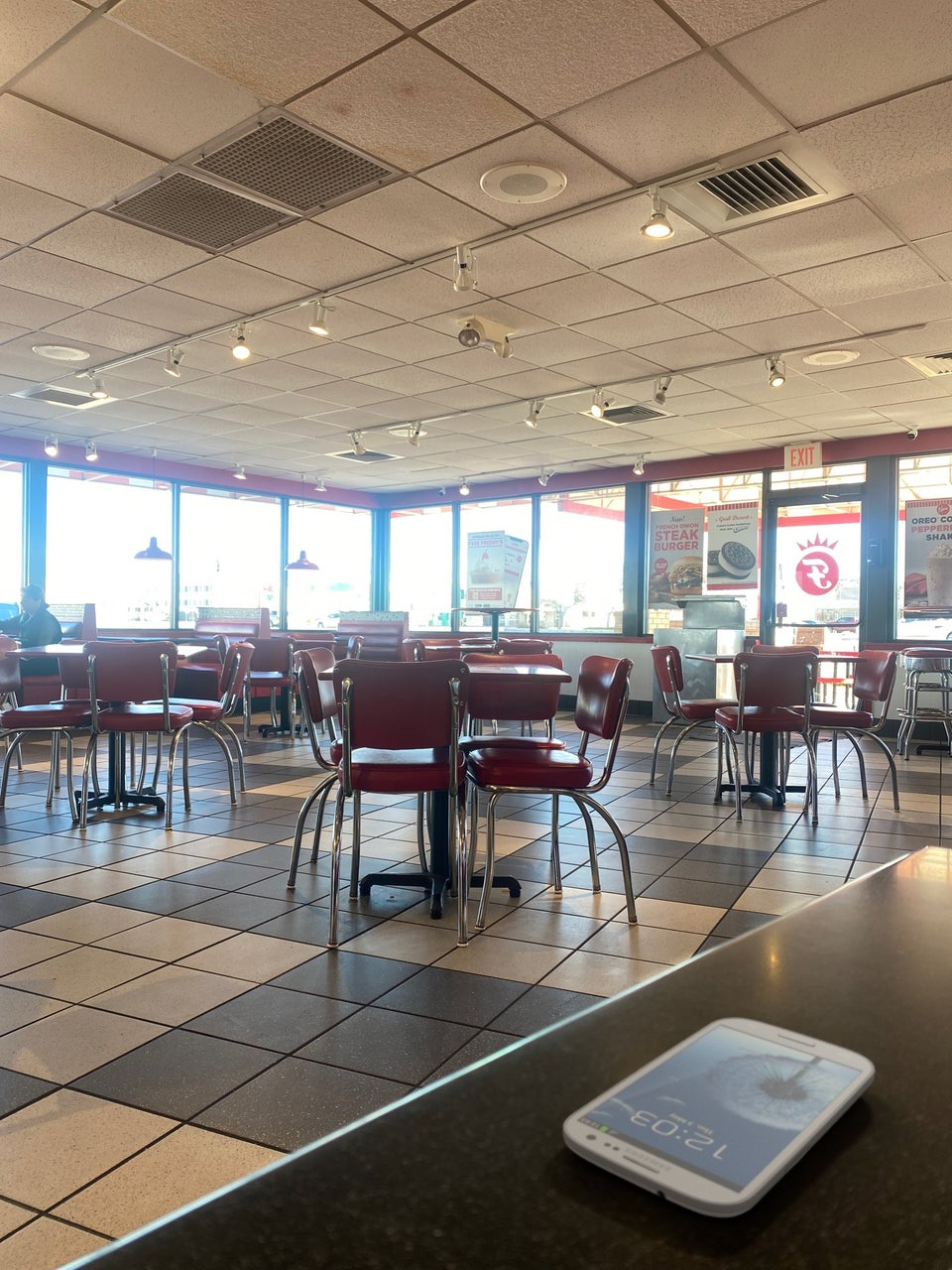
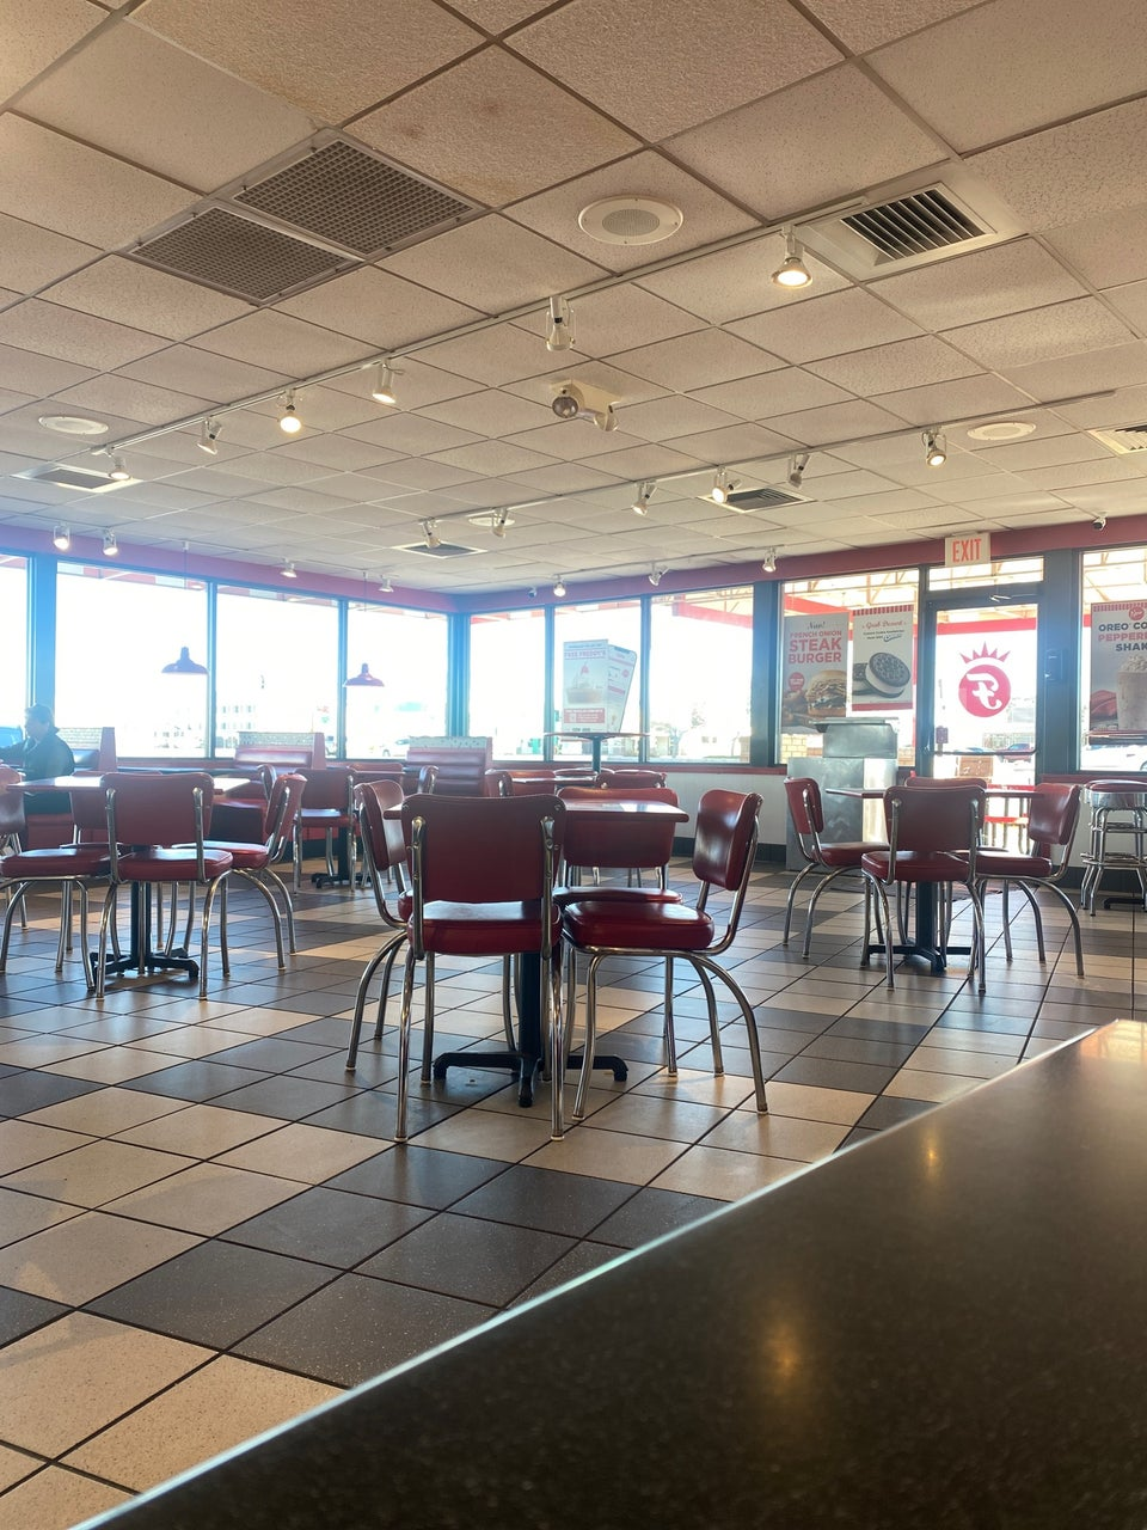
- smartphone (729, 1100)
